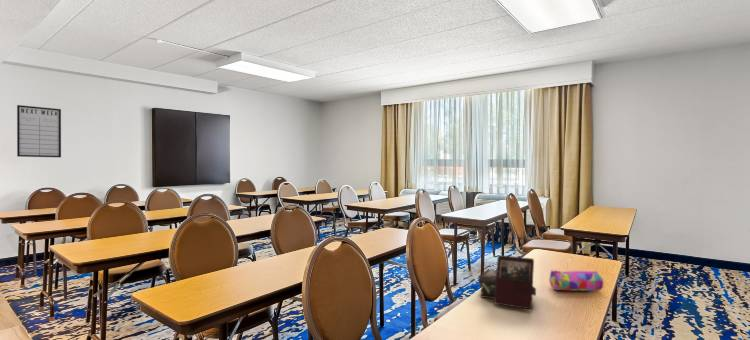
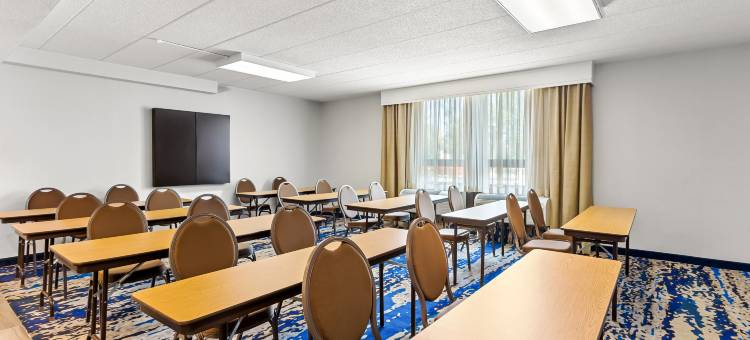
- pencil case (575, 279)
- book (506, 276)
- writing board (39, 132)
